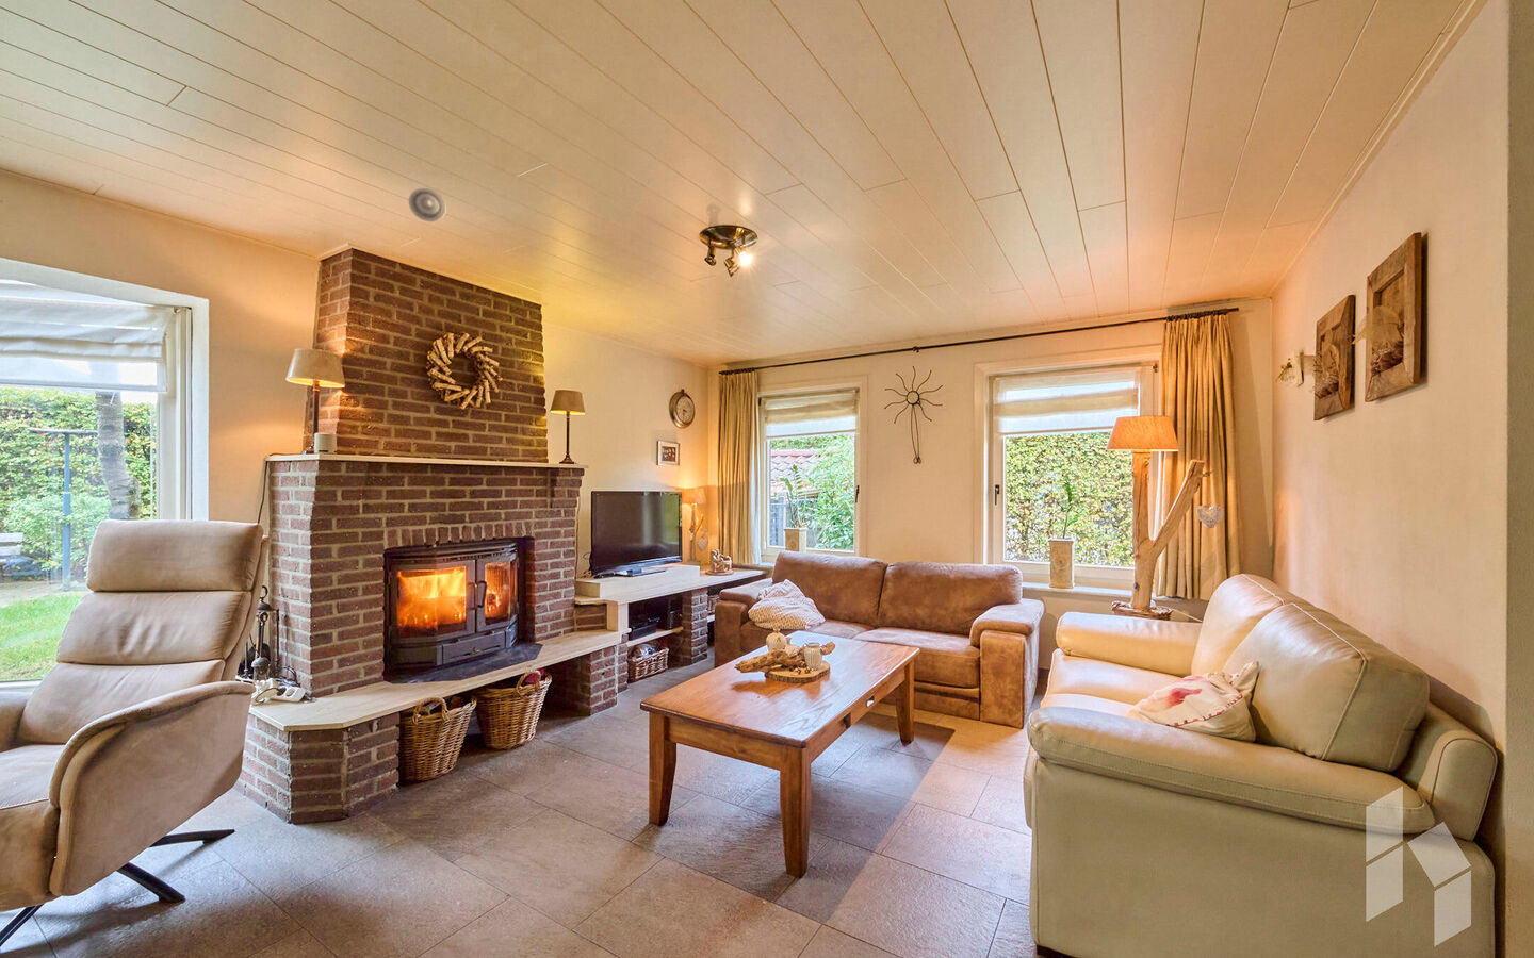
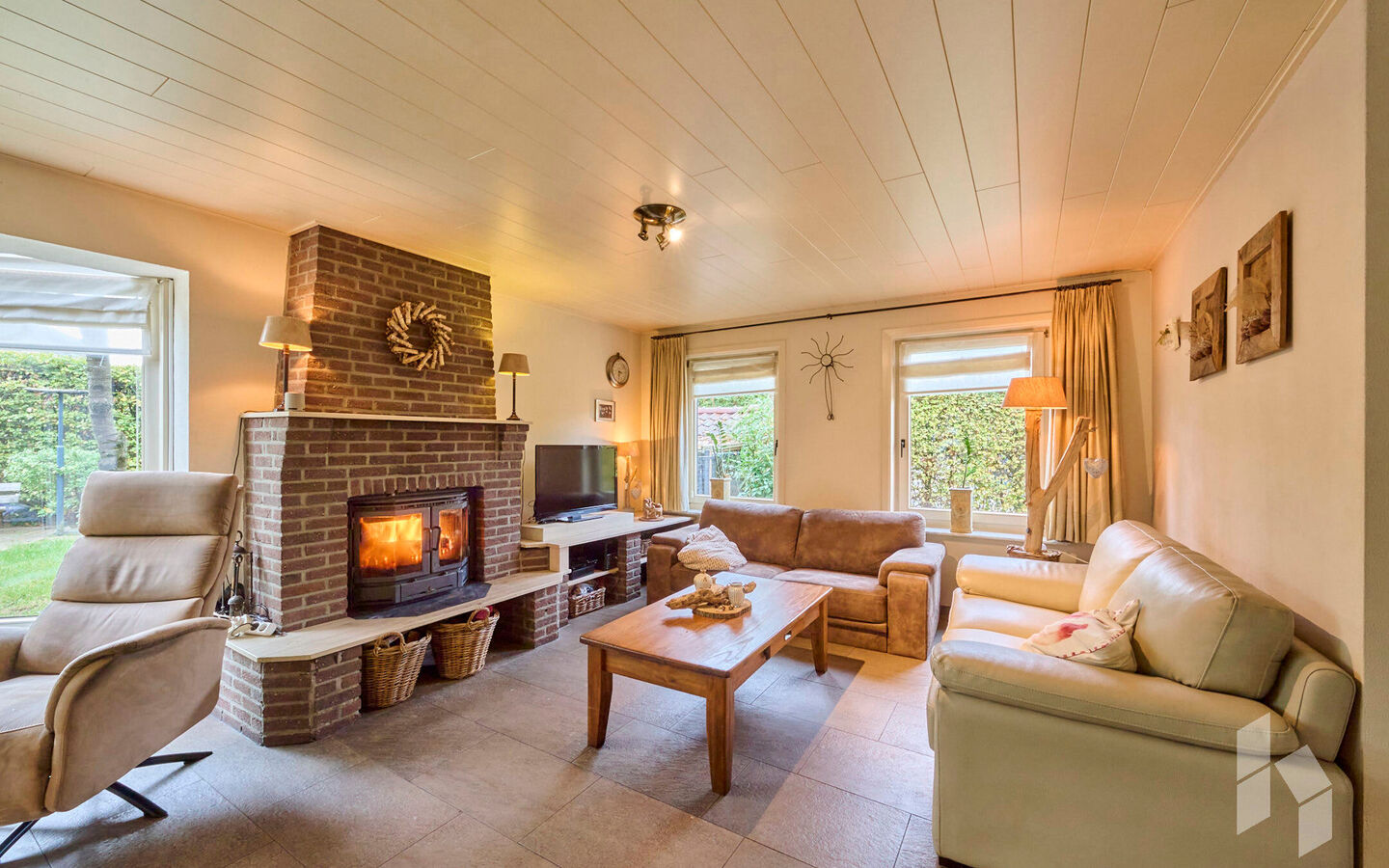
- smoke detector (427, 203)
